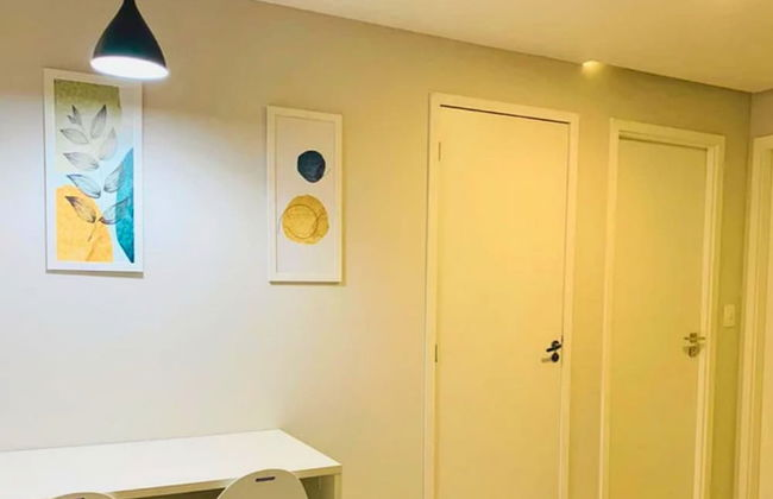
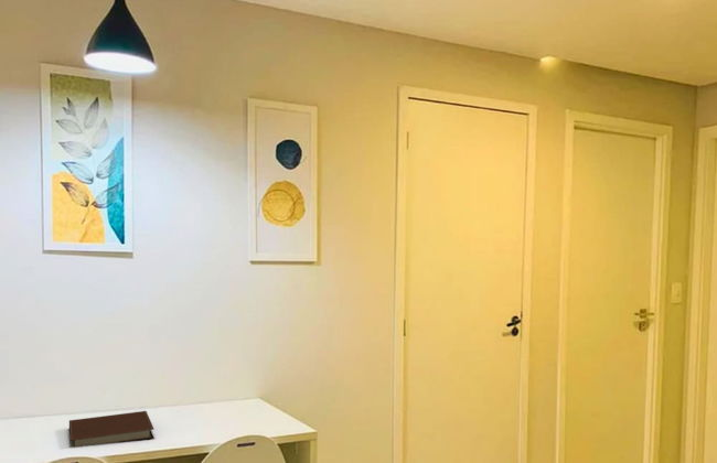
+ notebook (110, 428)
